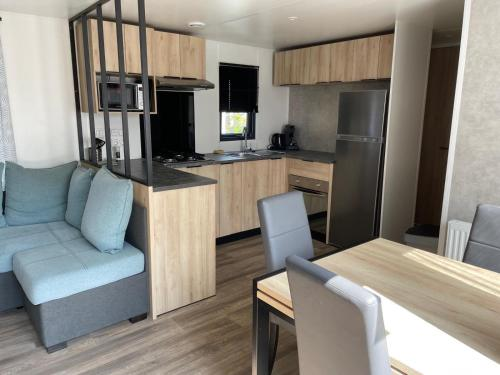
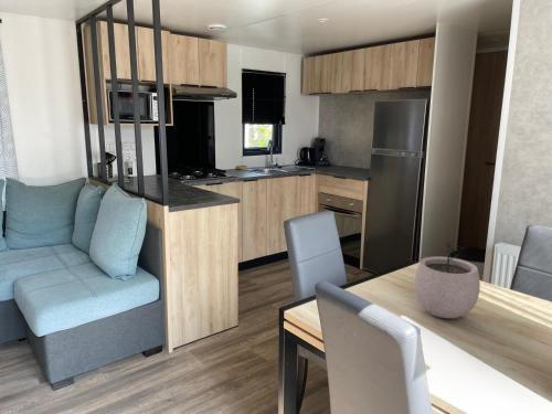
+ plant pot (446, 278)
